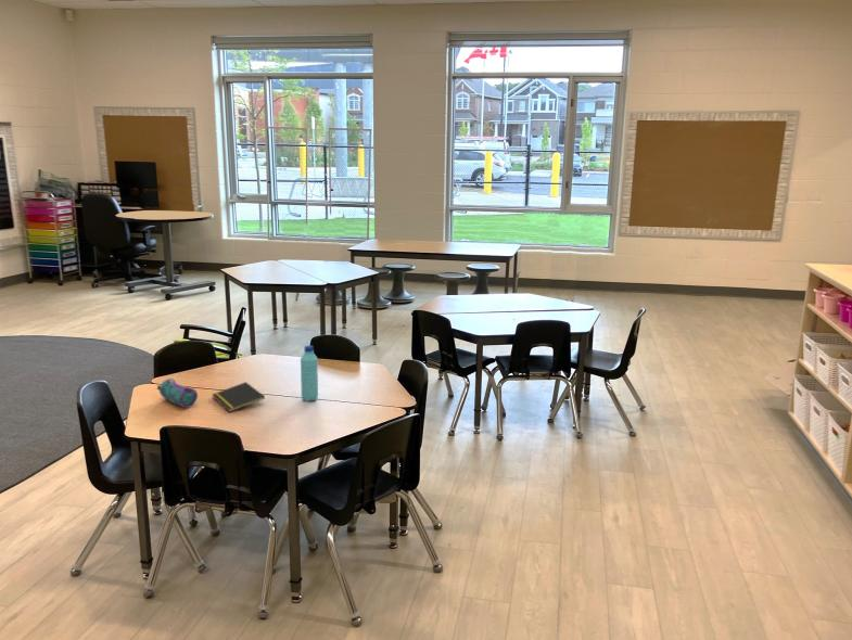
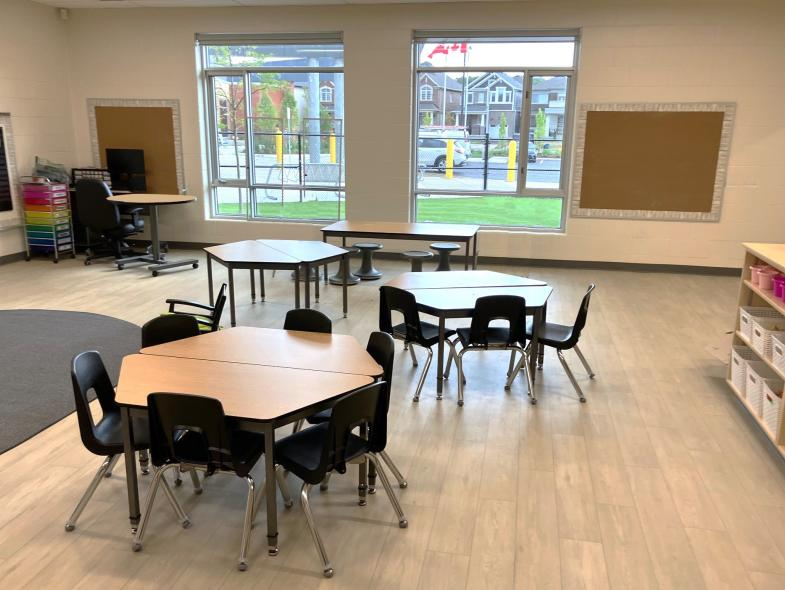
- water bottle (309, 372)
- notepad (238, 396)
- pencil case (177, 392)
